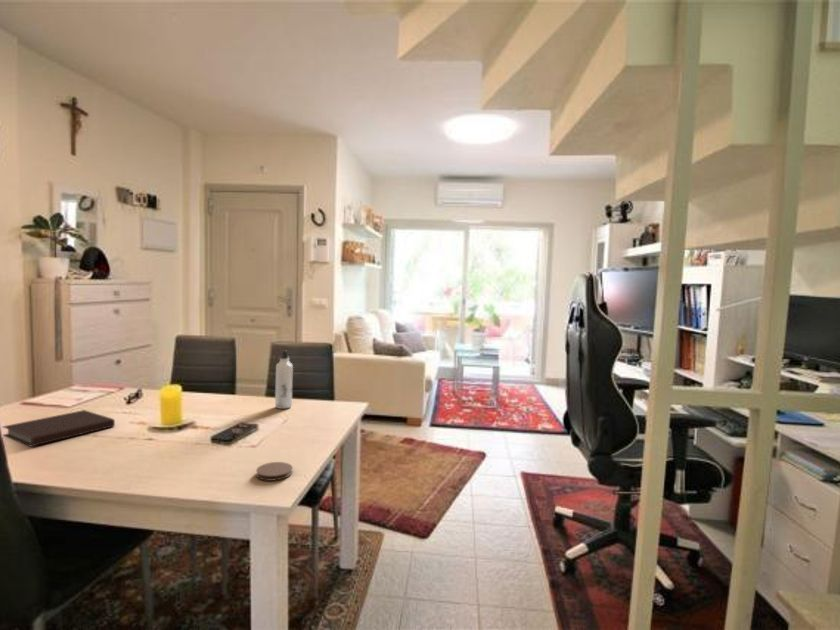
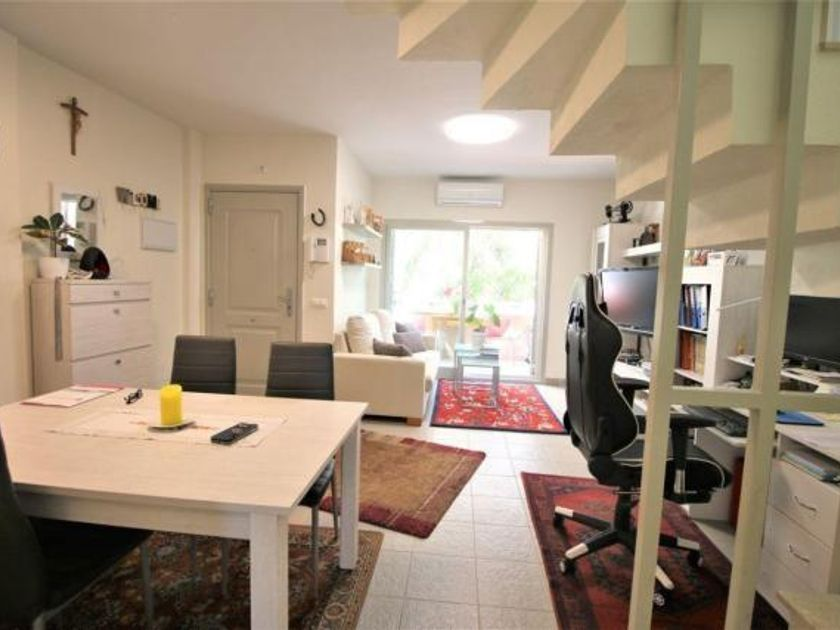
- coaster (274, 470)
- water bottle (284, 378)
- notebook (60, 426)
